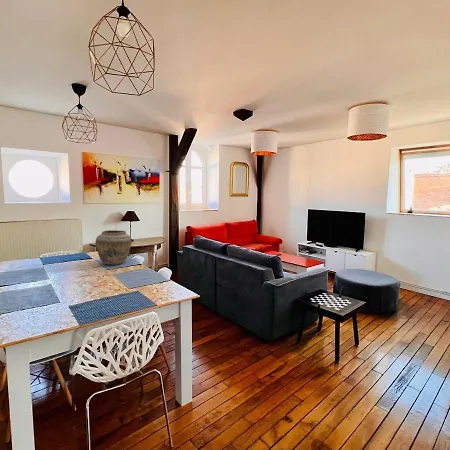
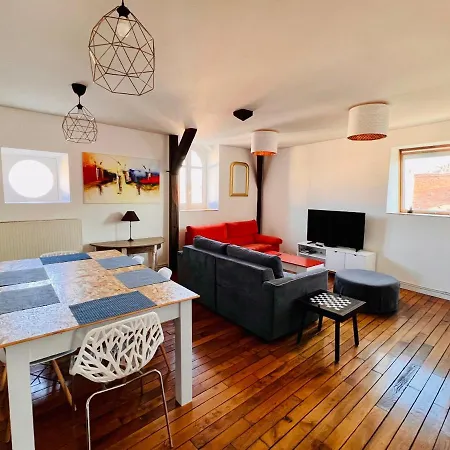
- vase (114, 247)
